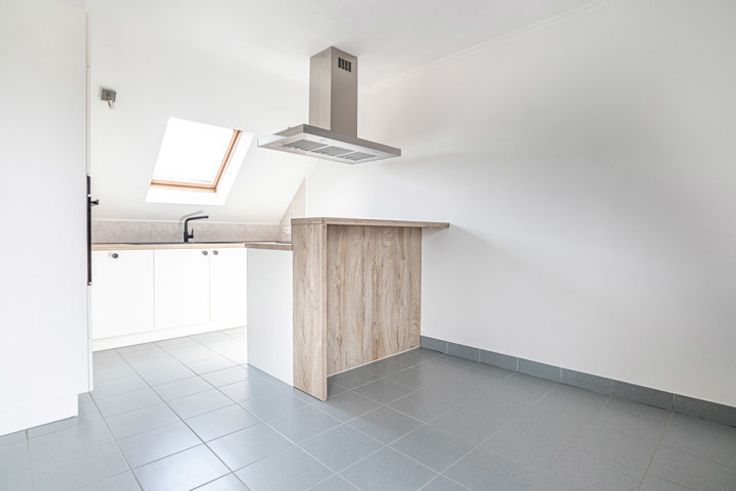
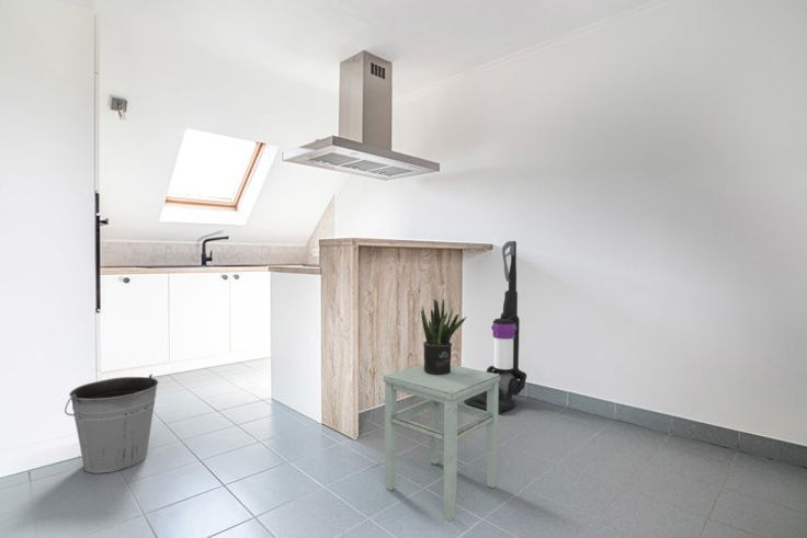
+ bucket (114, 422)
+ vacuum cleaner (500, 321)
+ stool (441, 432)
+ potted plant (441, 335)
